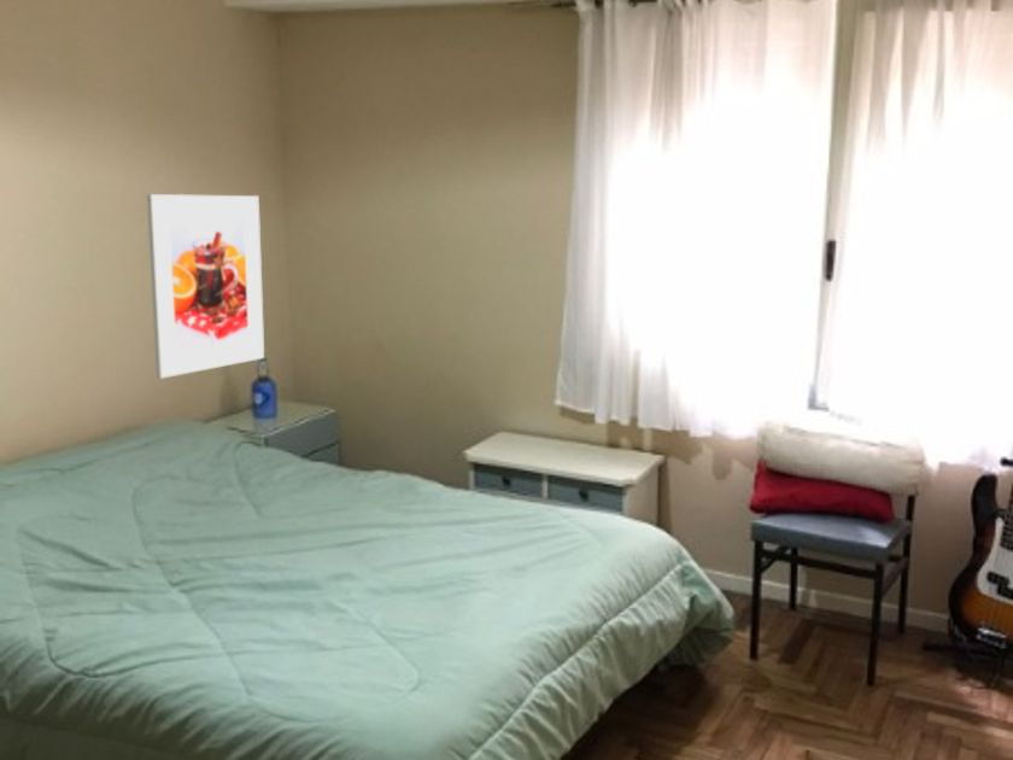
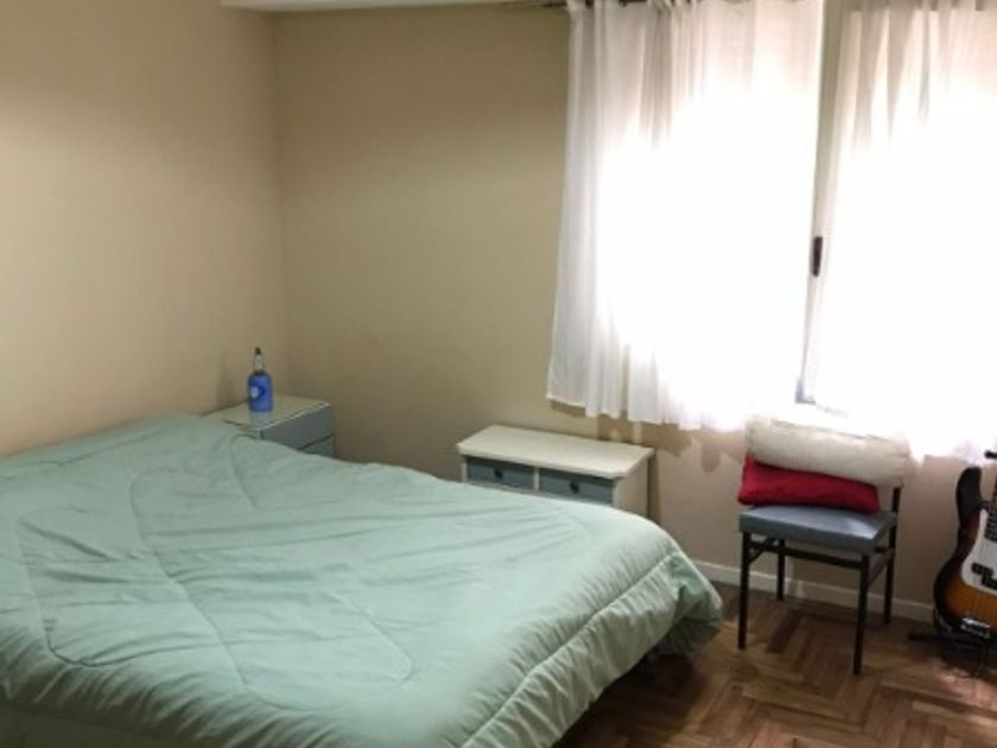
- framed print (210, 282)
